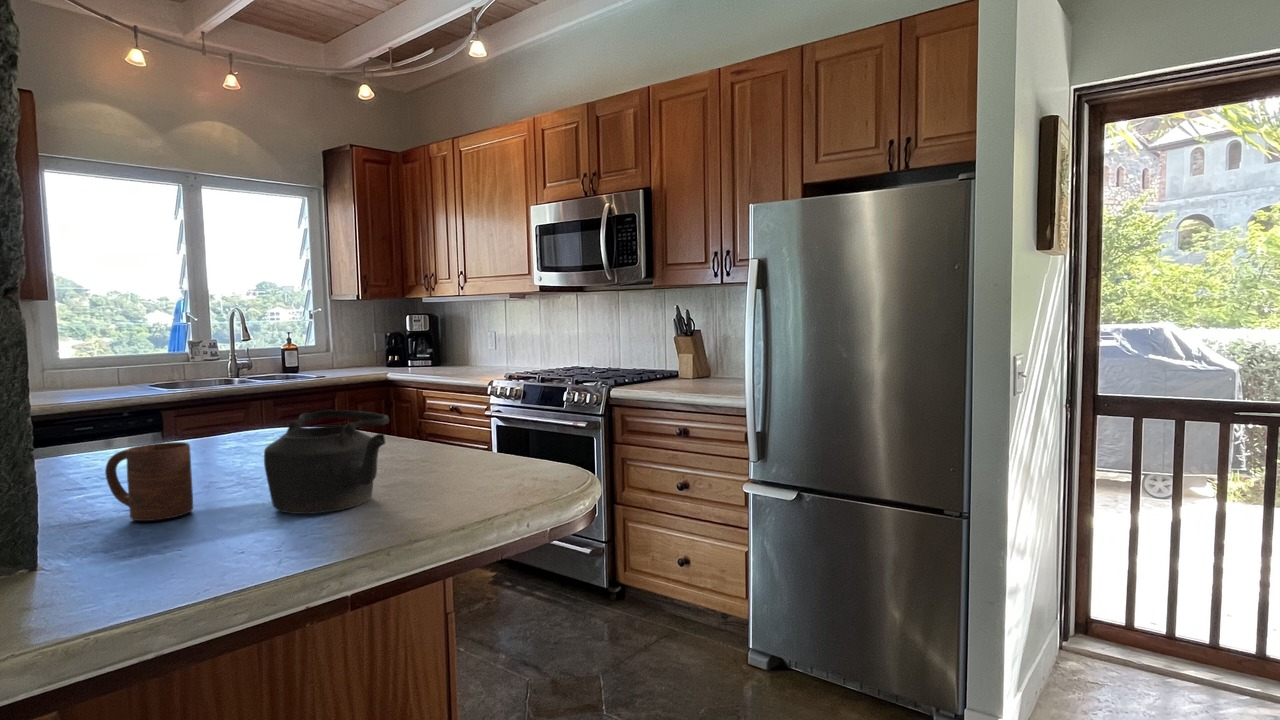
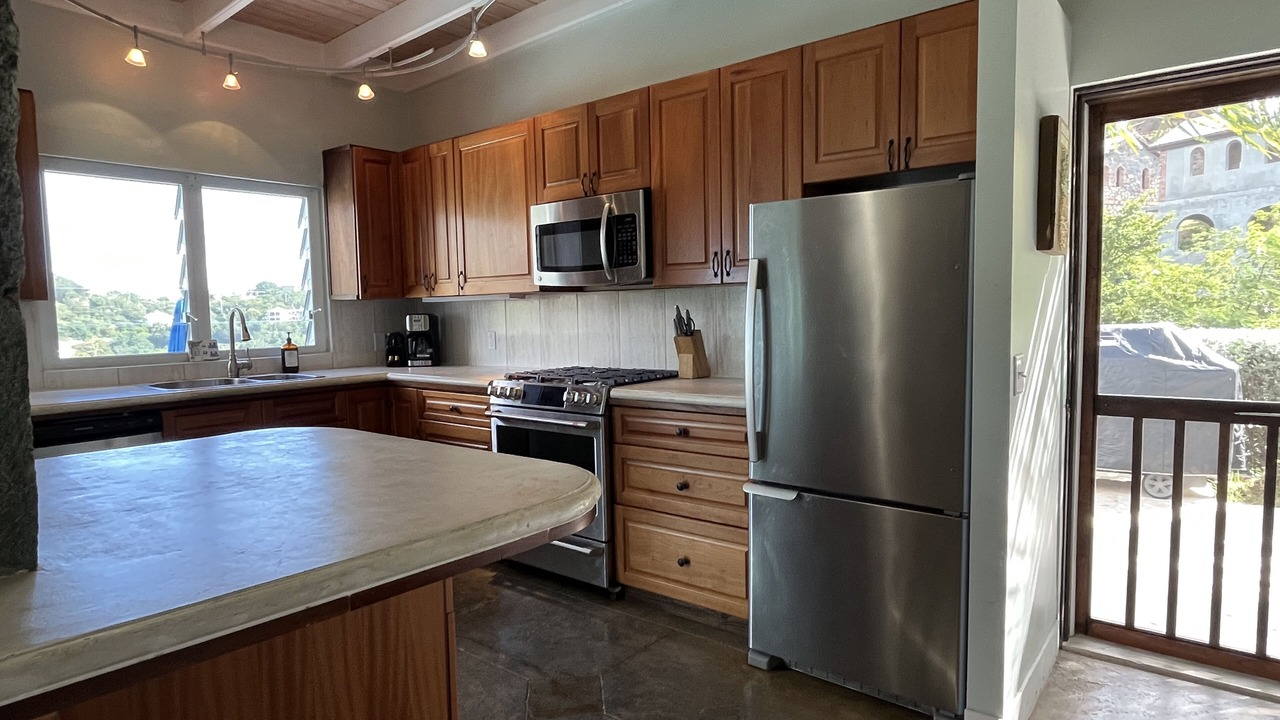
- teapot (332, 460)
- cup (150, 481)
